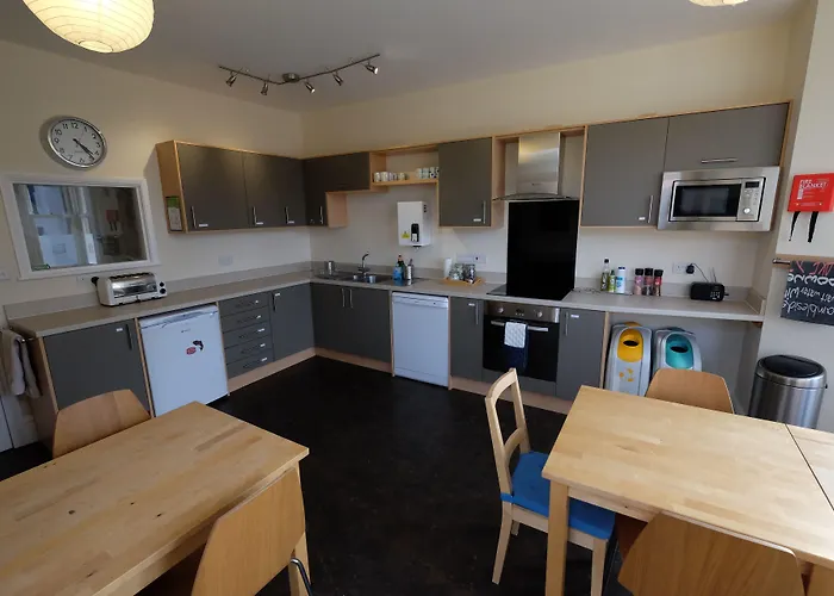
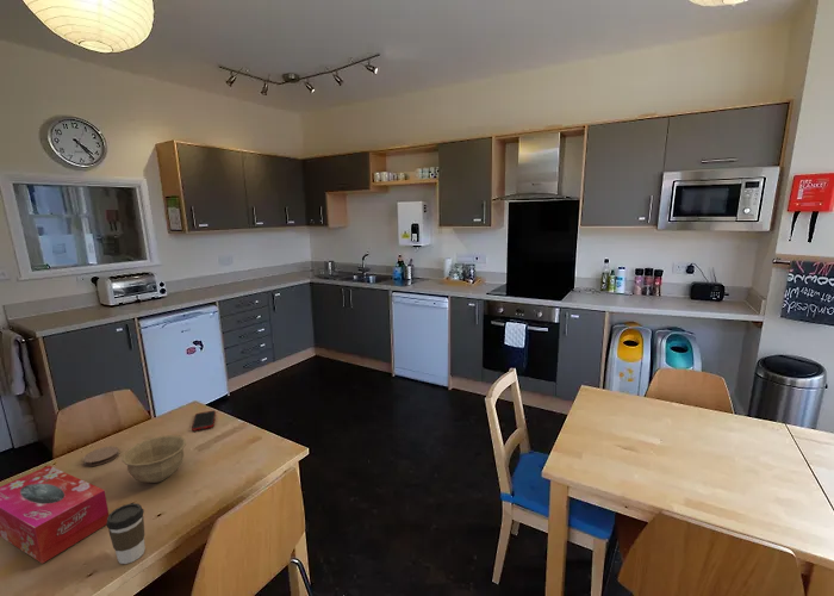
+ bowl (156, 462)
+ coffee cup (127, 533)
+ cell phone (204, 420)
+ tissue box (45, 509)
+ coaster (101, 455)
